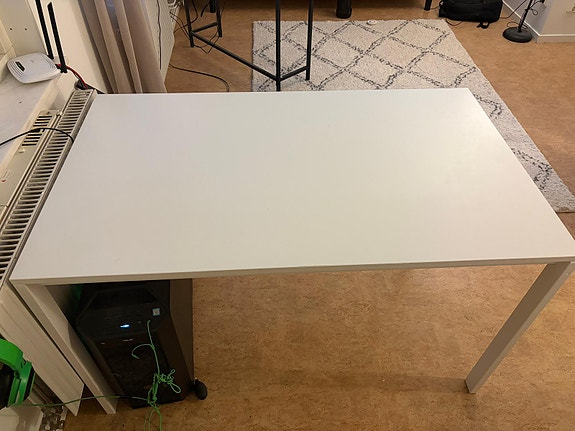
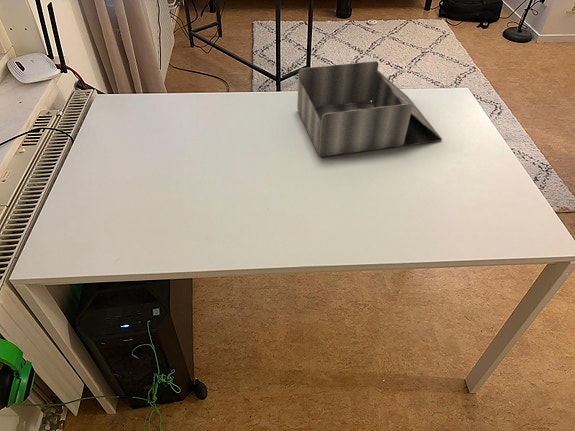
+ desk organizer (370, 105)
